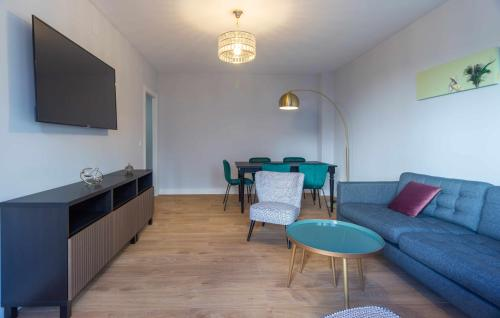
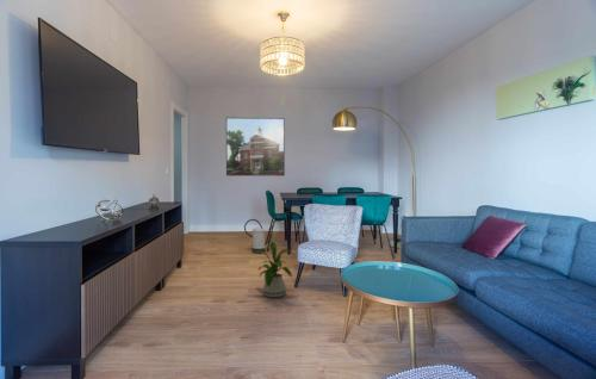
+ watering can (259, 235)
+ house plant (272, 269)
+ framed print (255, 147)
